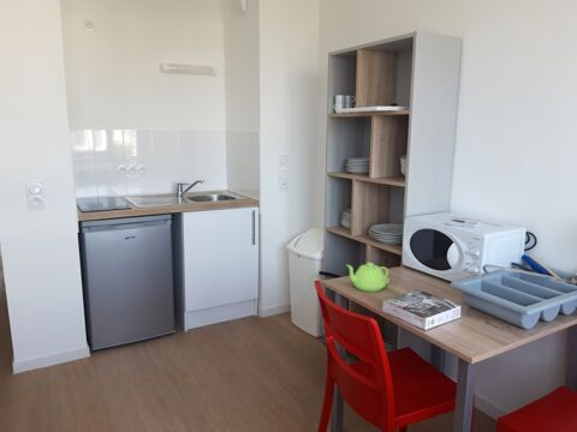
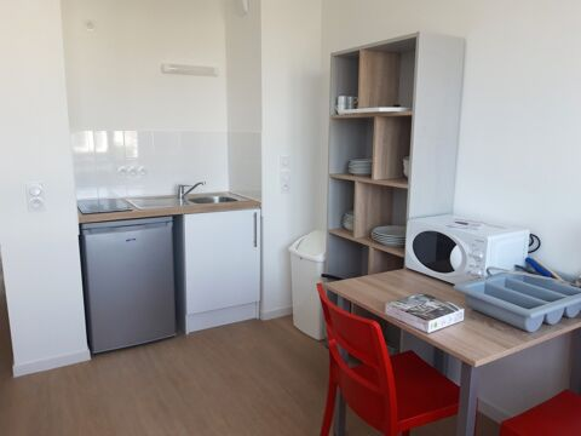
- teapot (367, 275)
